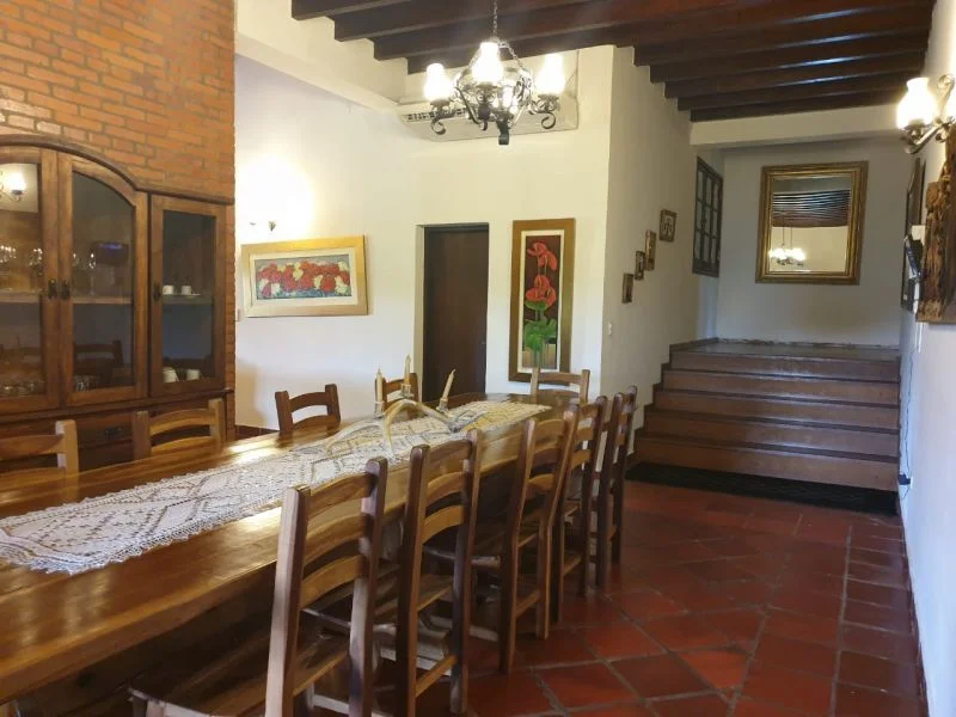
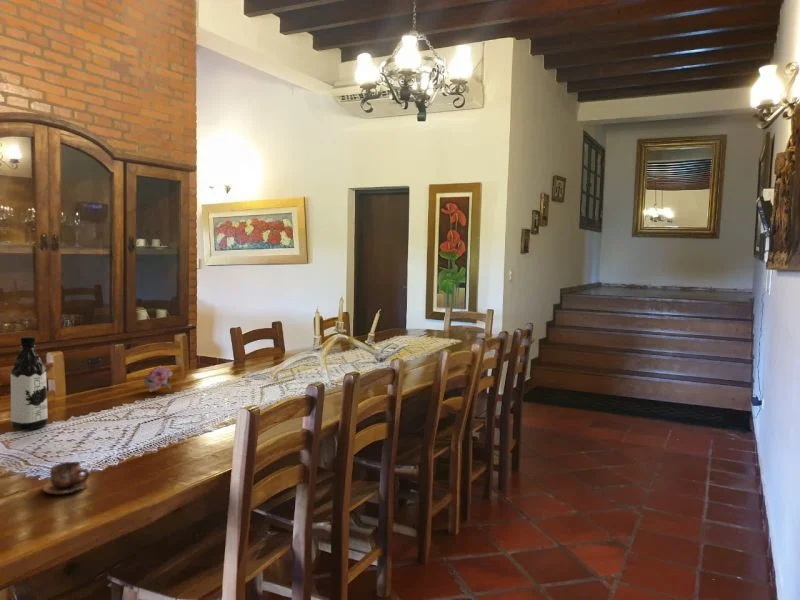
+ flower (157, 379)
+ water bottle (28, 382)
+ cup (67, 477)
